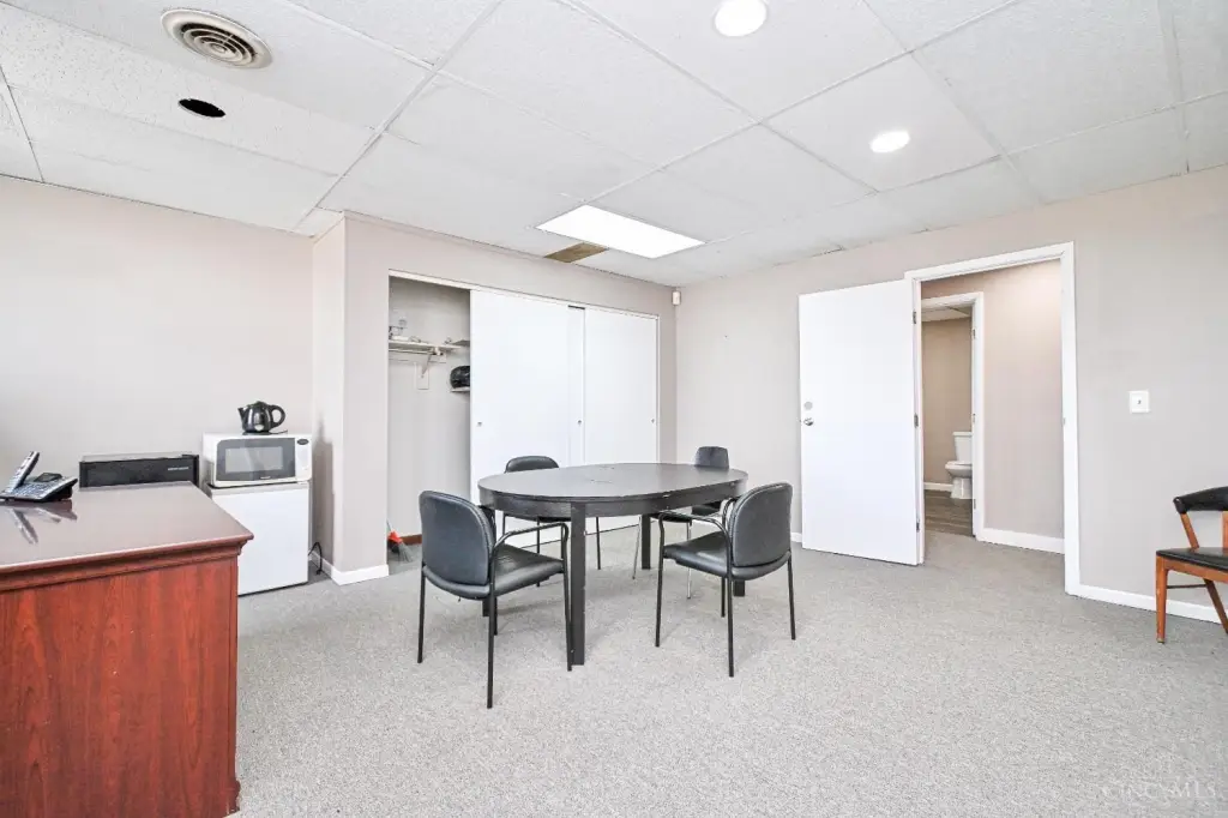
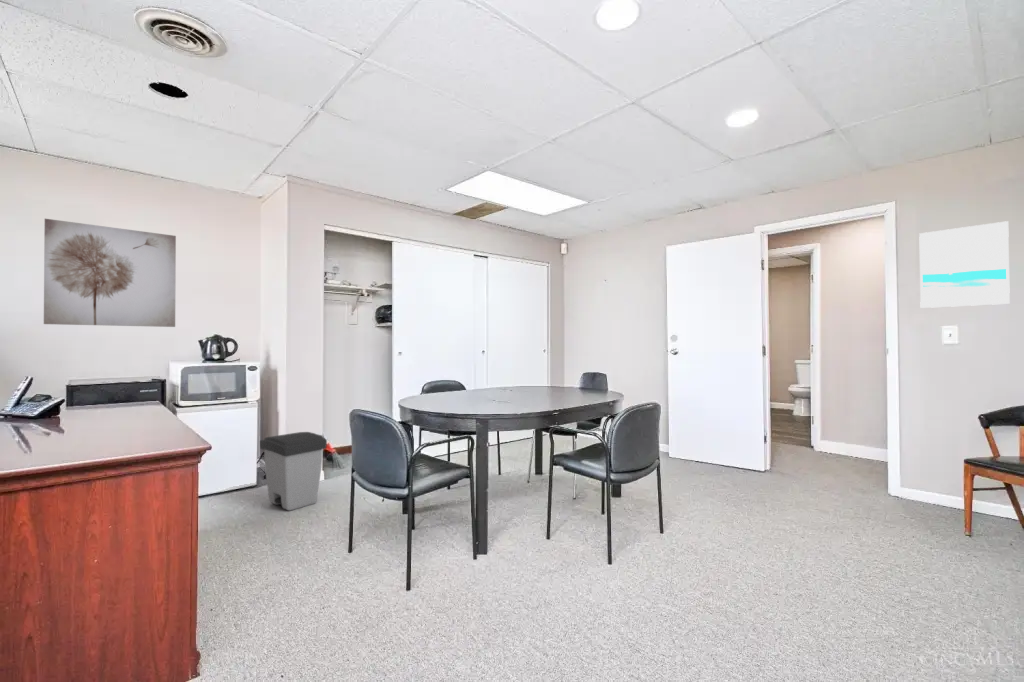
+ wall art (114, 276)
+ wall art (962, 266)
+ trash can (294, 469)
